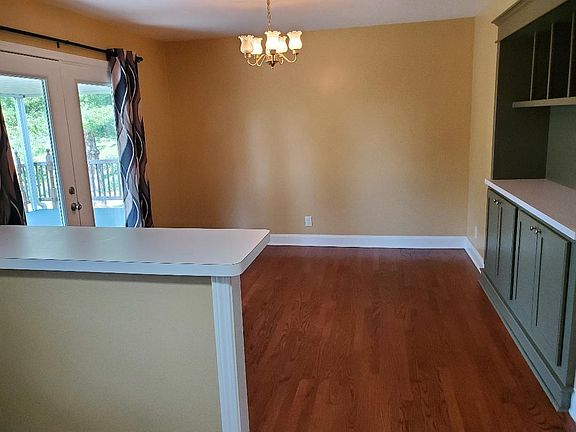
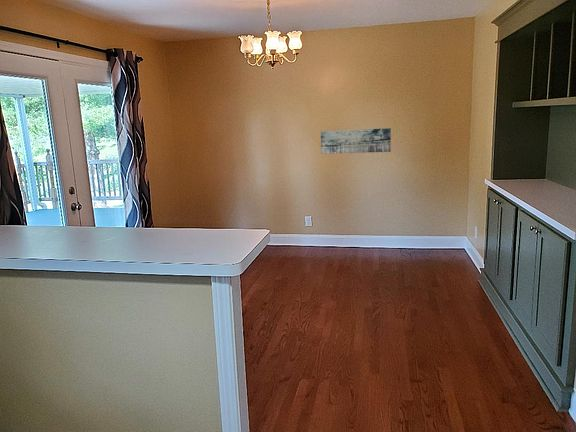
+ wall art (355, 141)
